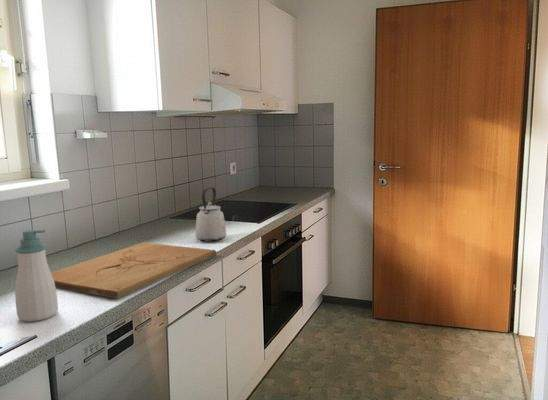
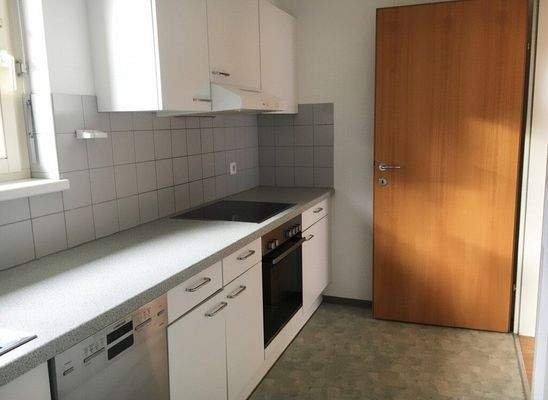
- soap bottle (33, 273)
- cutting board (133, 265)
- kettle (212, 212)
